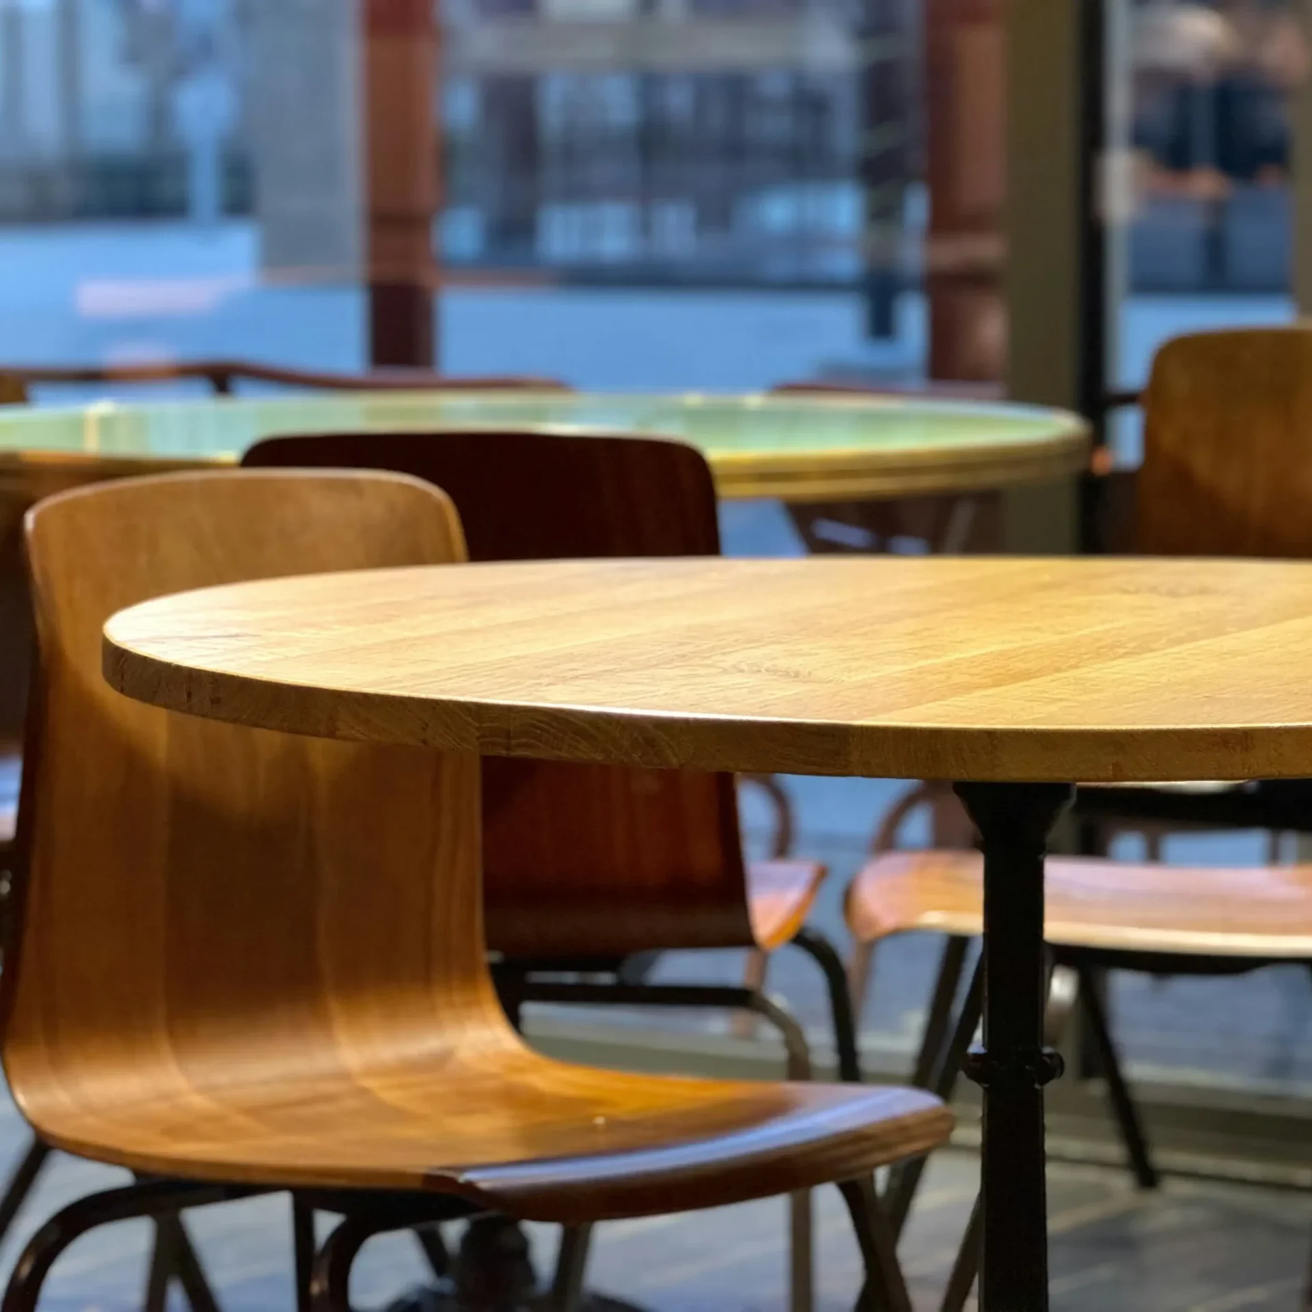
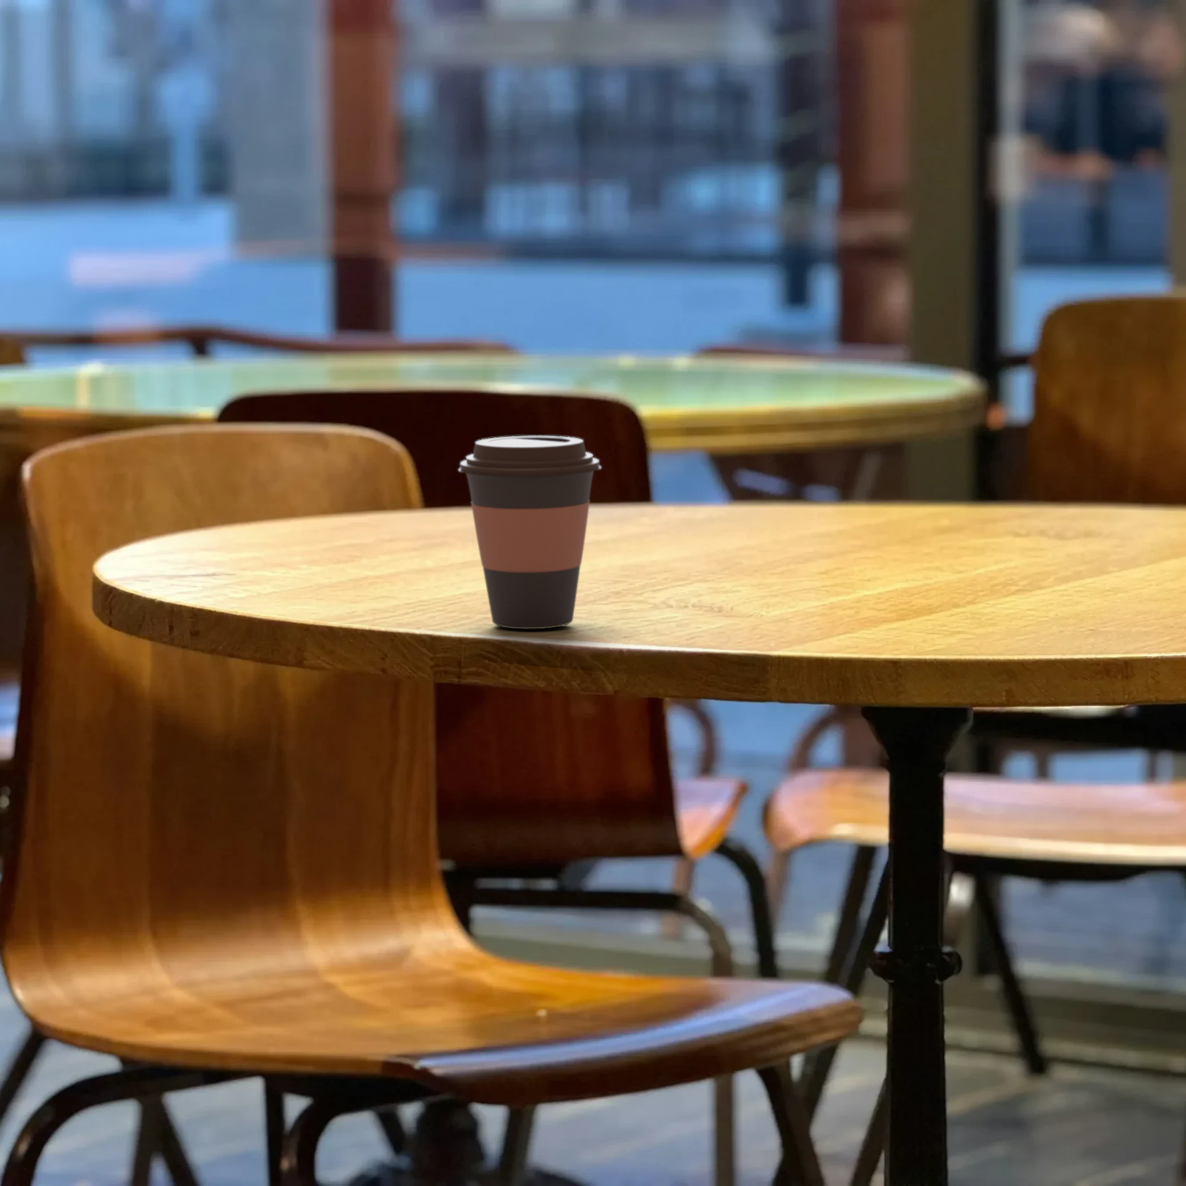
+ coffee cup (531, 532)
